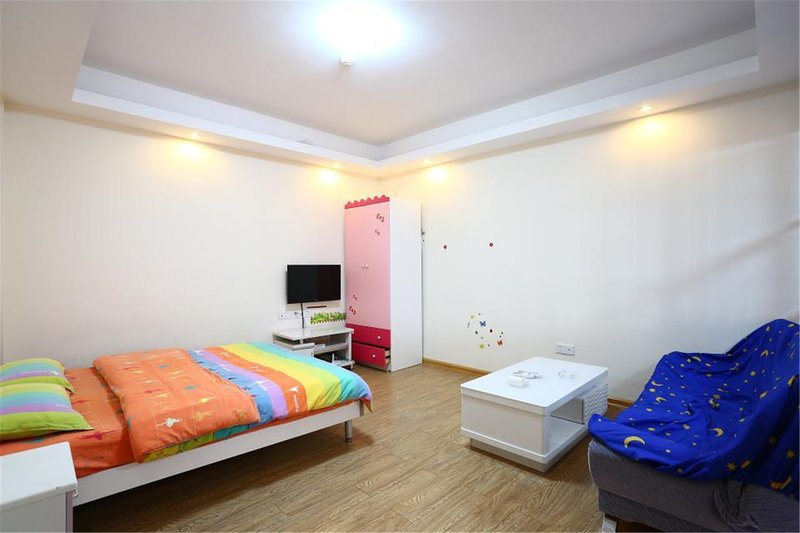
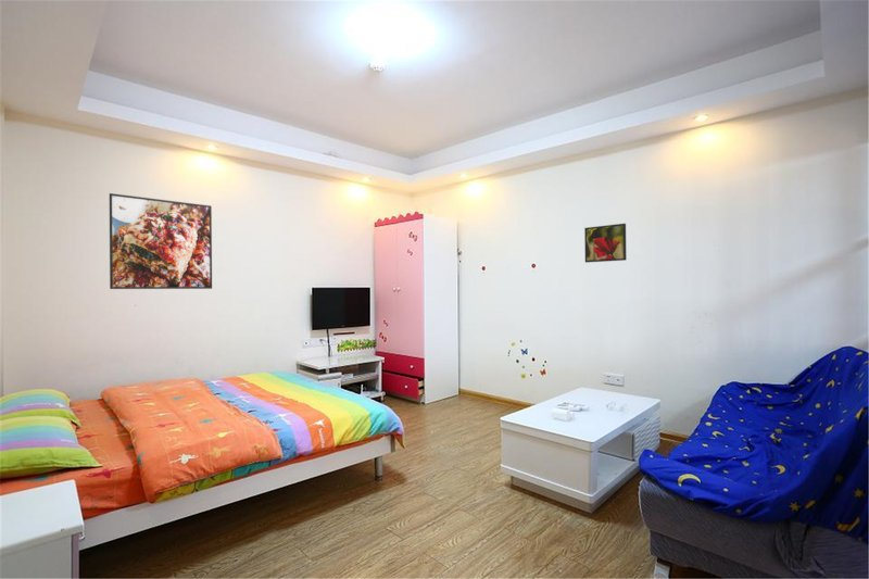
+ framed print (164, 244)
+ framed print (604, 243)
